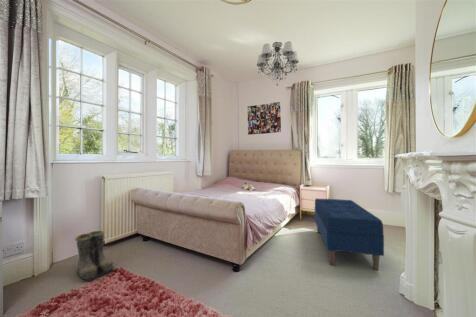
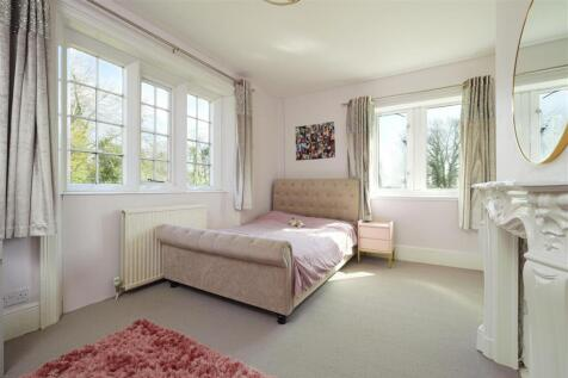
- bench (341, 227)
- chandelier (277, 66)
- boots (93, 253)
